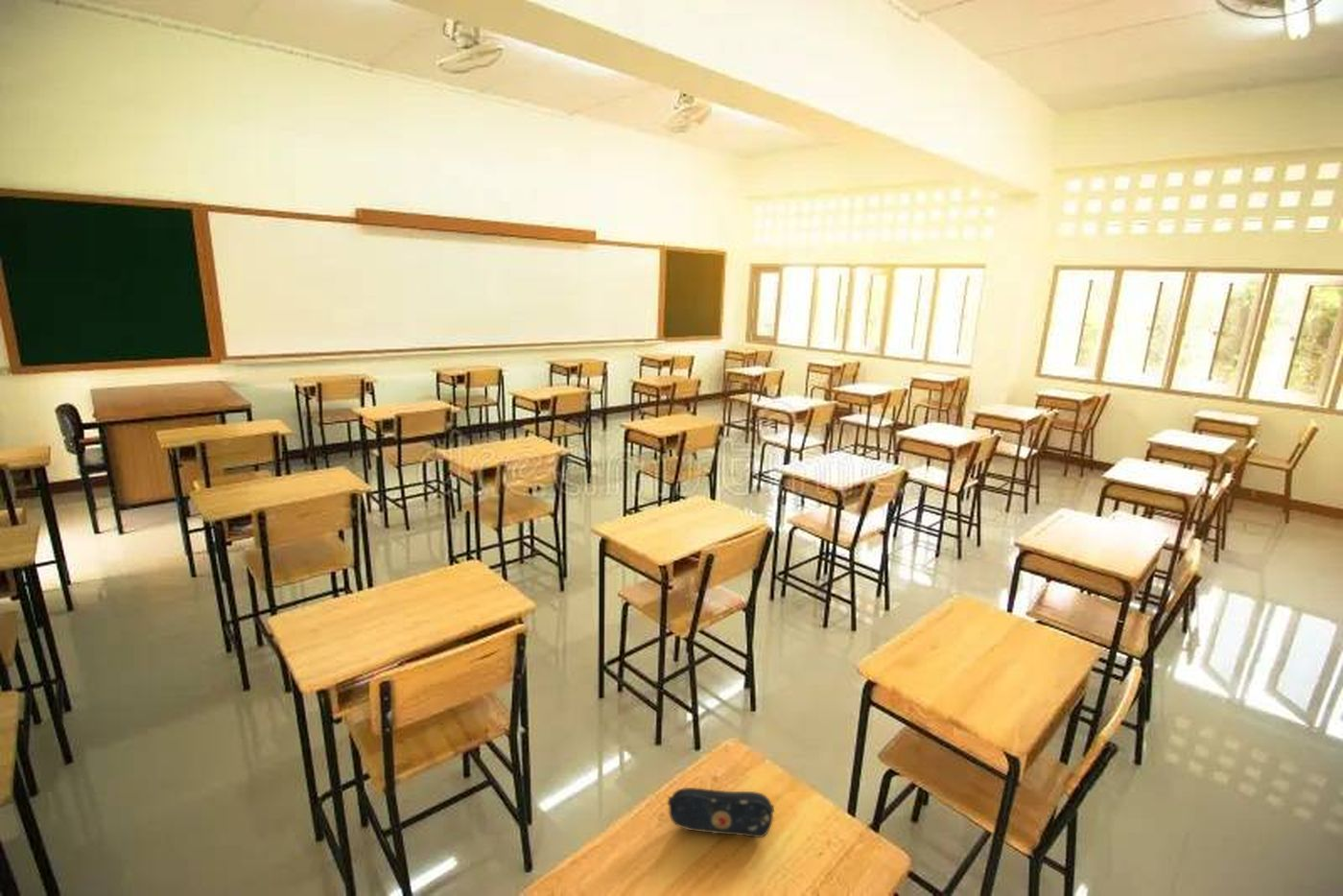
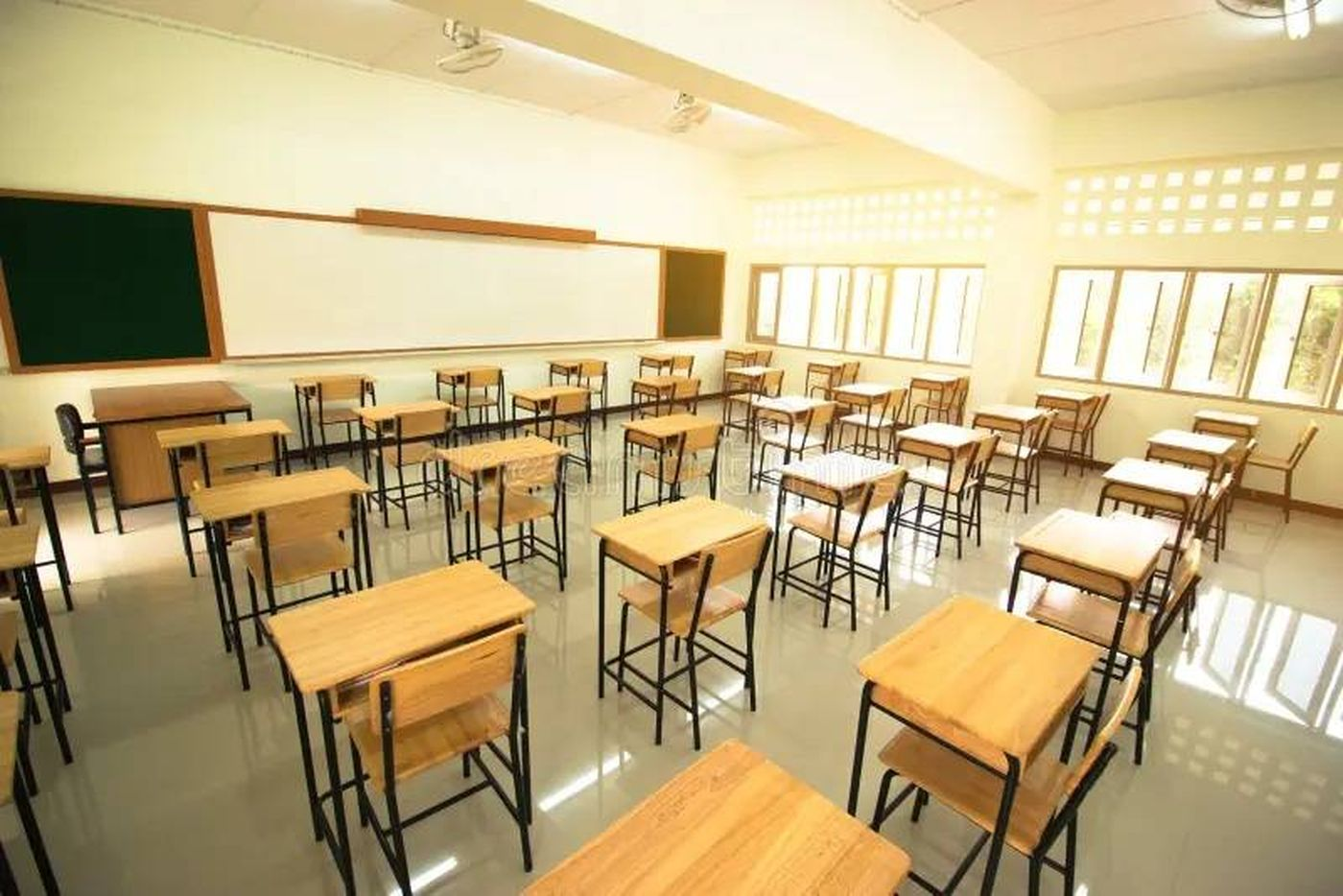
- pencil case (720, 812)
